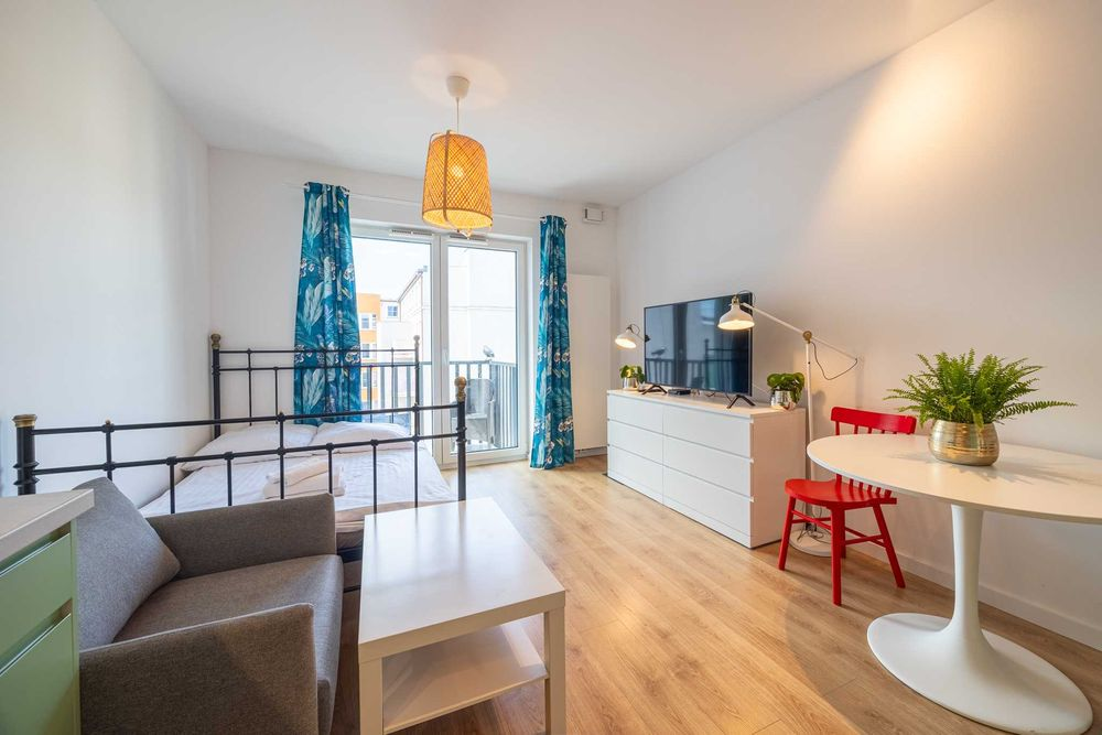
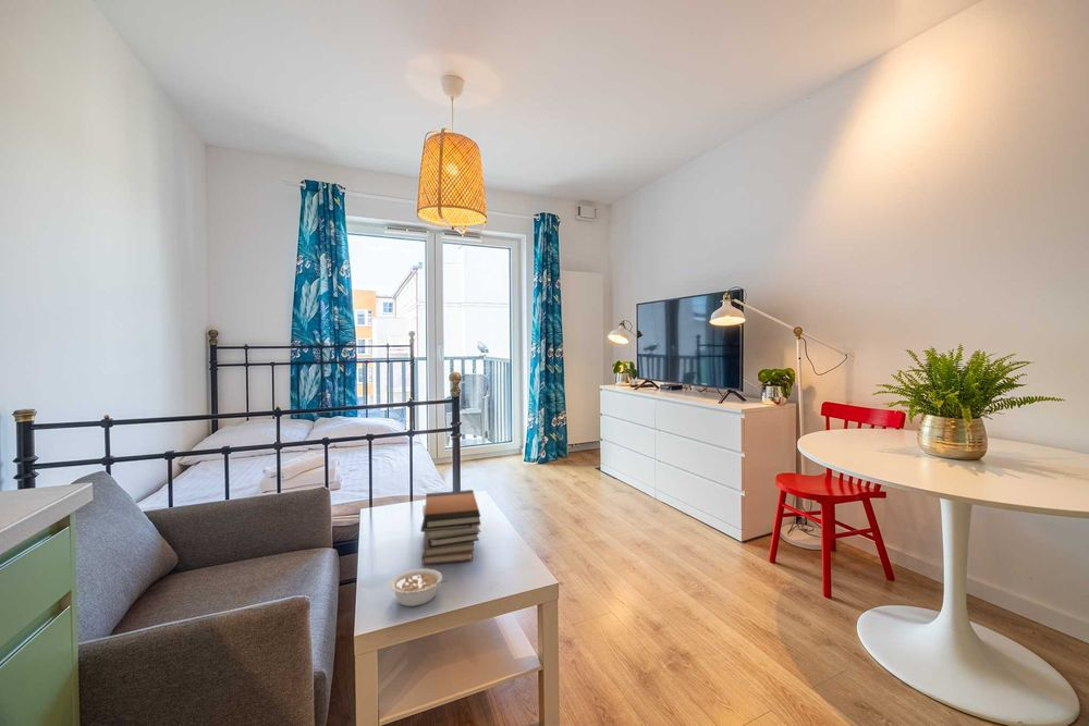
+ book stack (450, 524)
+ legume (418, 586)
